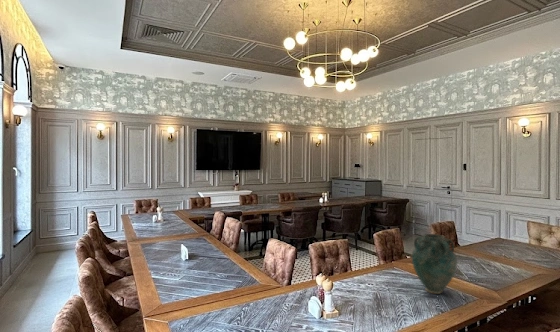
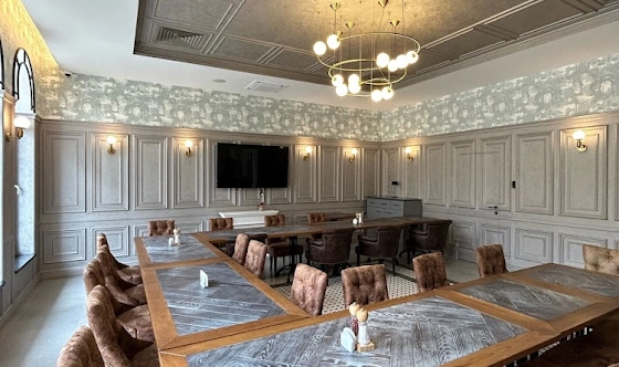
- vase (433, 263)
